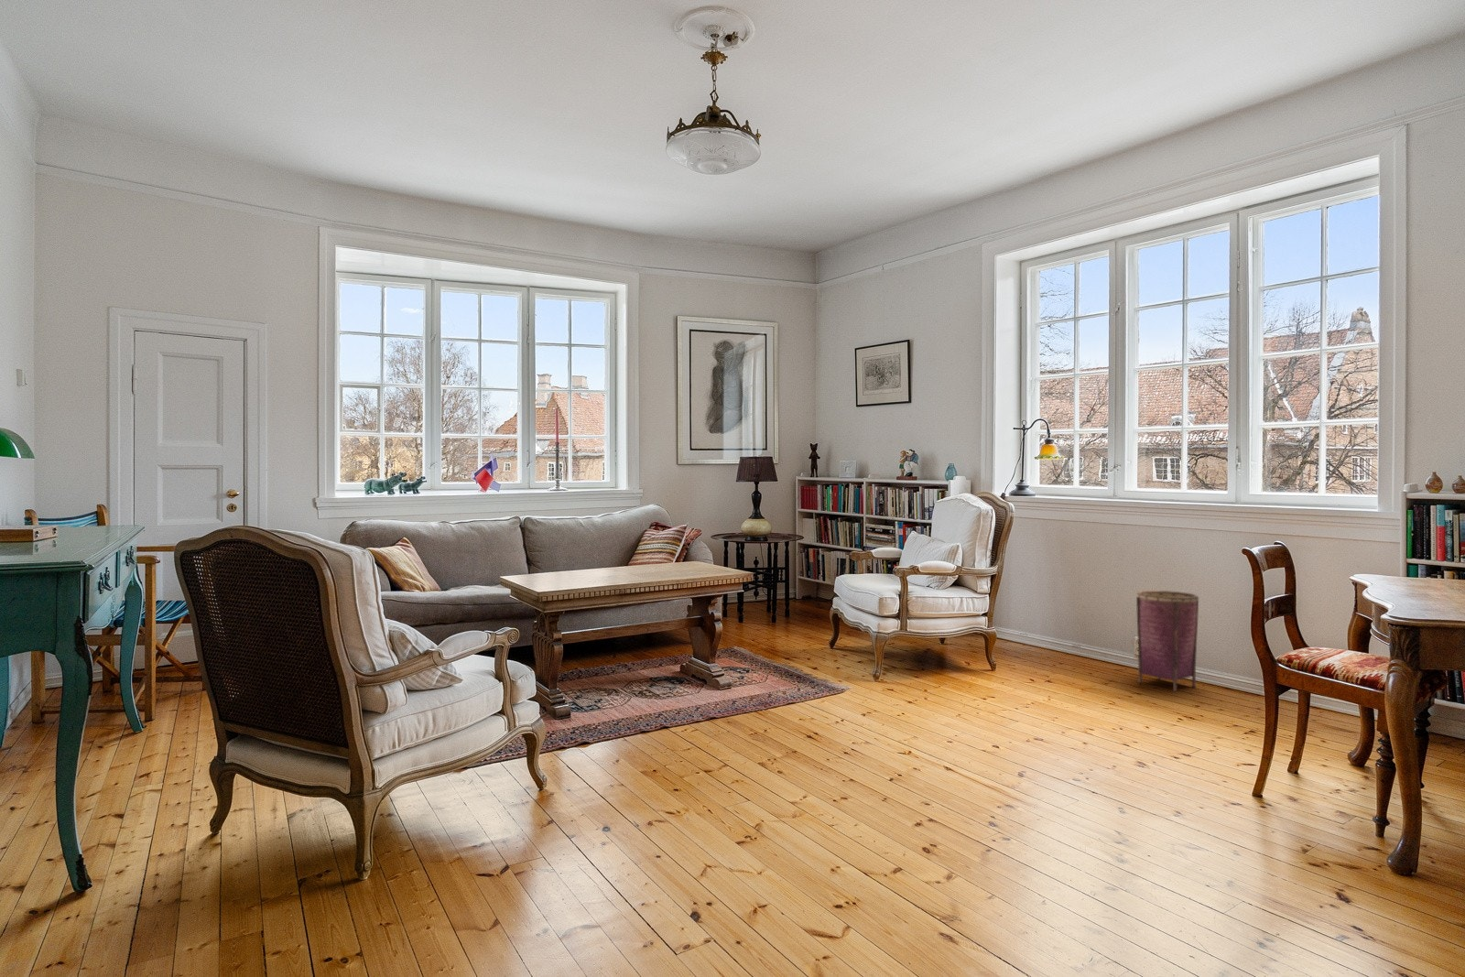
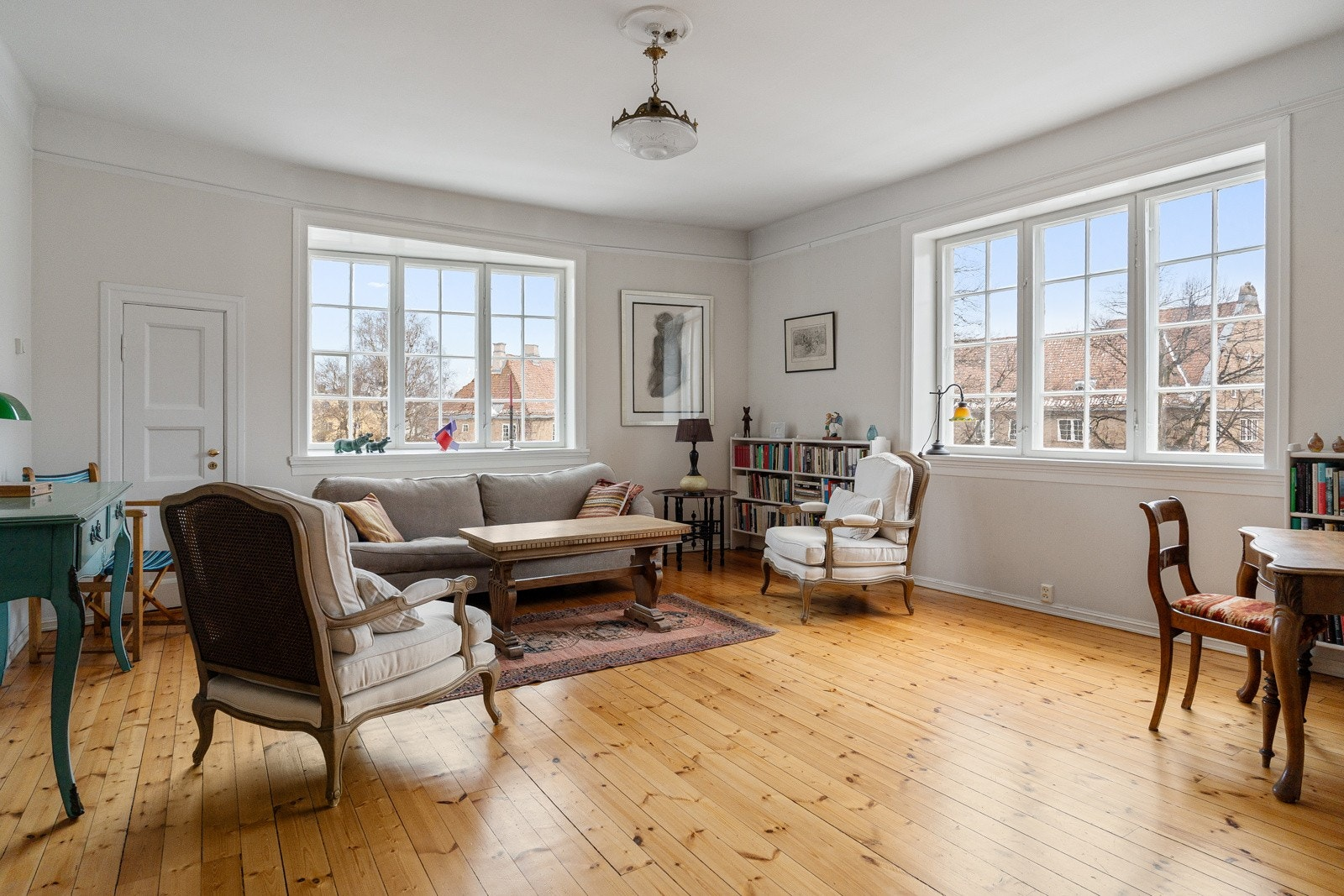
- woven basket (1166, 639)
